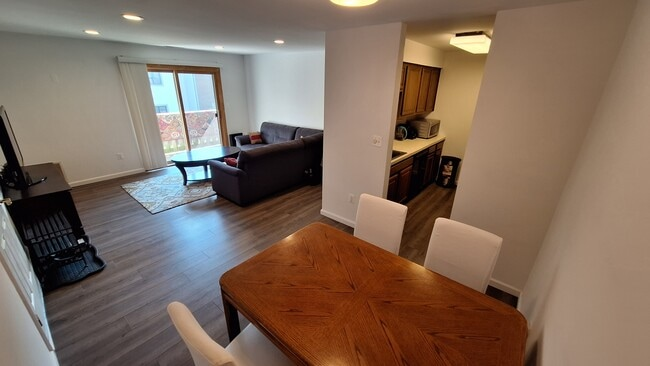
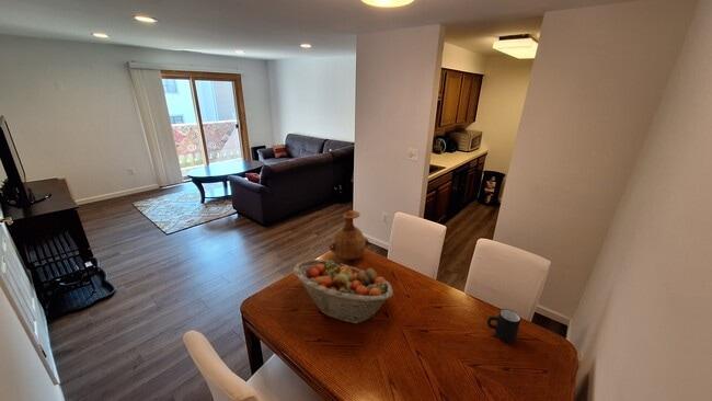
+ vase (348, 236)
+ mug (502, 323)
+ fruit basket (342, 284)
